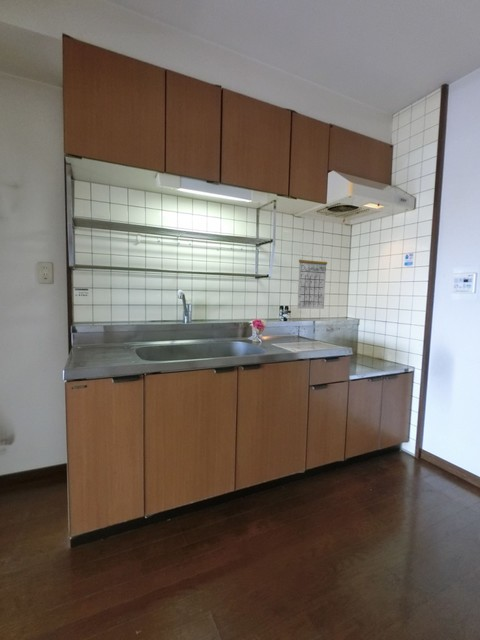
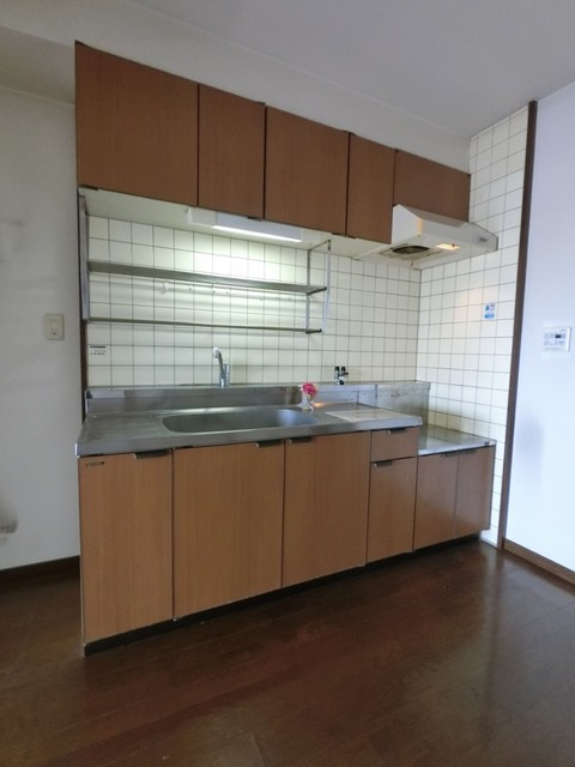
- calendar (312, 279)
